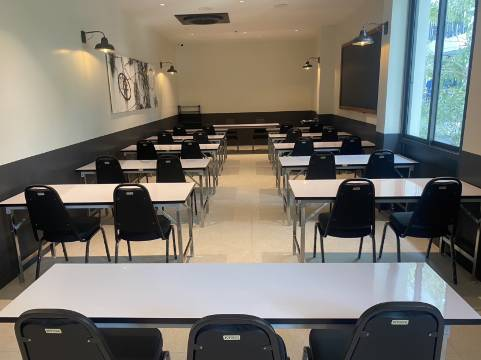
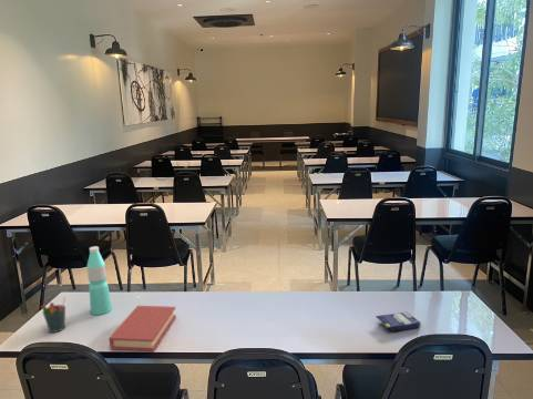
+ book (144, 326)
+ small box (397, 321)
+ pen holder (54, 314)
+ water bottle (98, 279)
